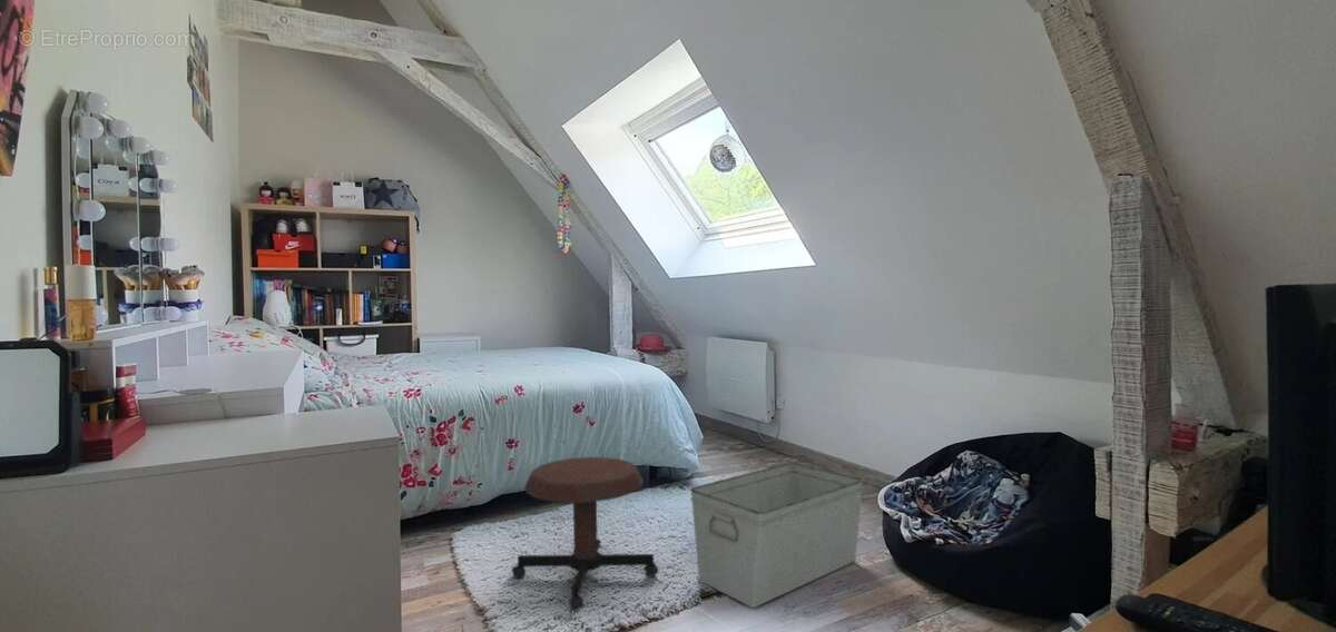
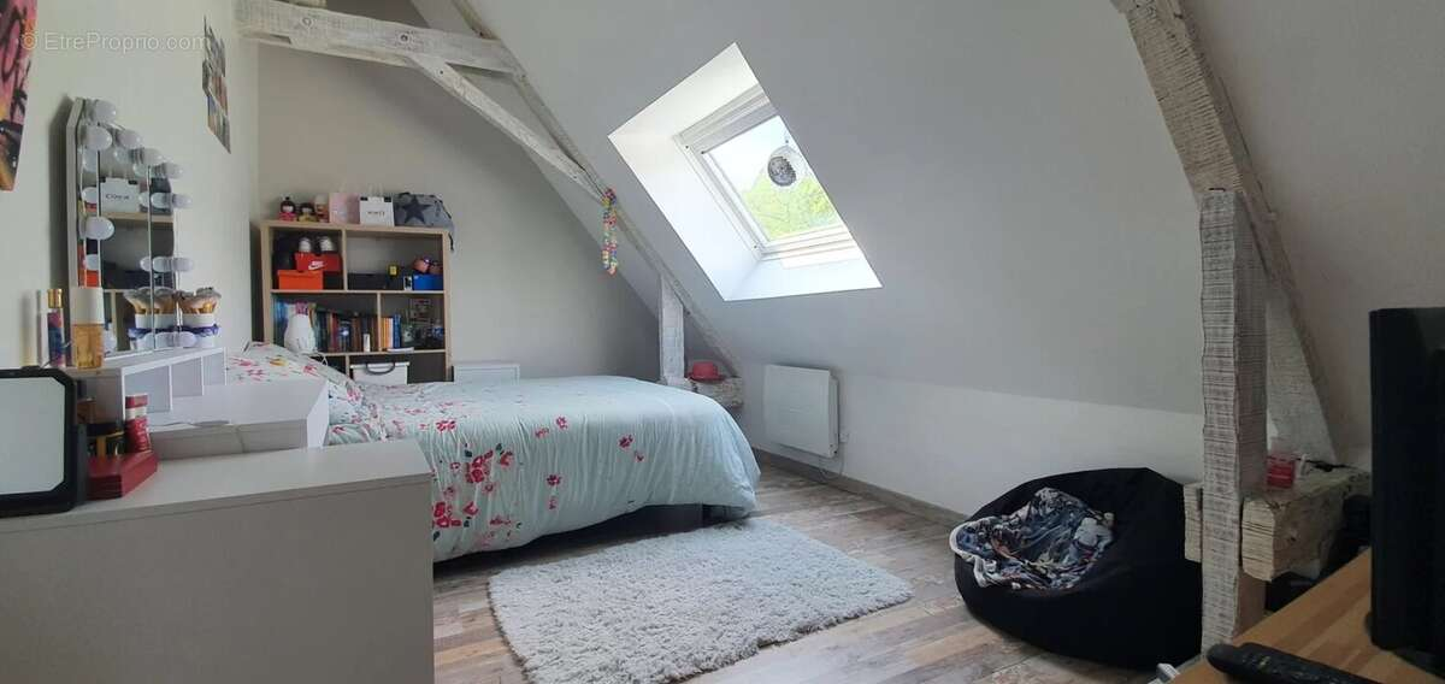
- storage bin (778, 526)
- stool (583, 522)
